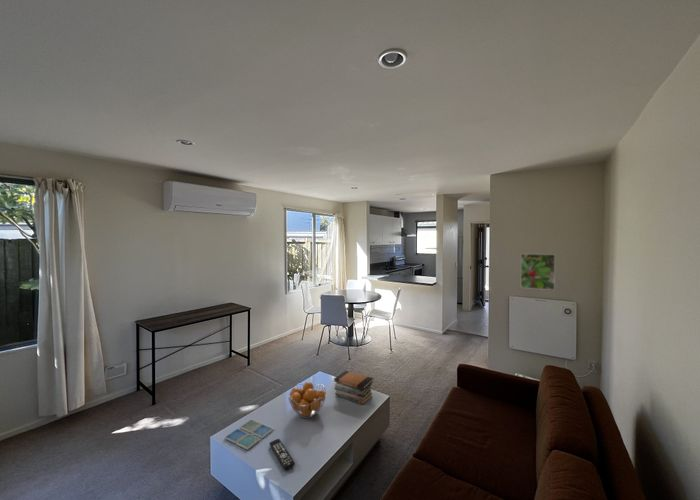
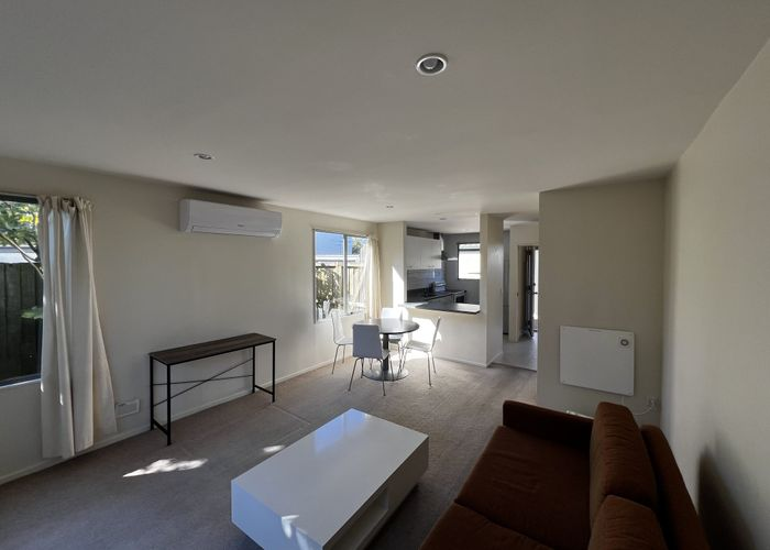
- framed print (537, 271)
- drink coaster (249, 432)
- remote control (281, 453)
- book stack (353, 386)
- fruit basket (307, 399)
